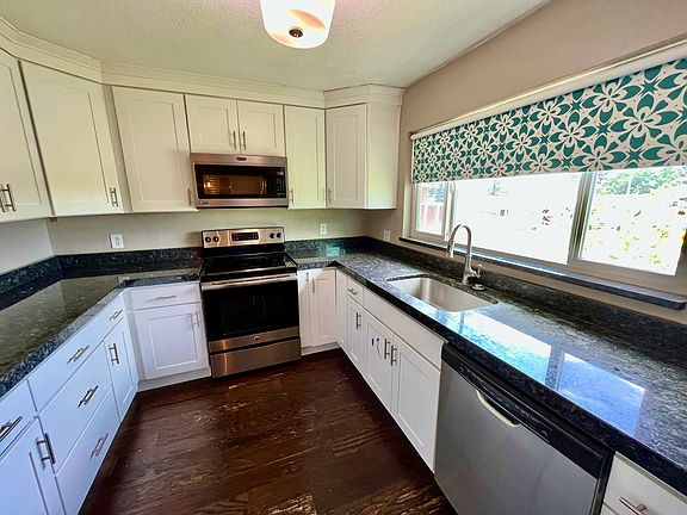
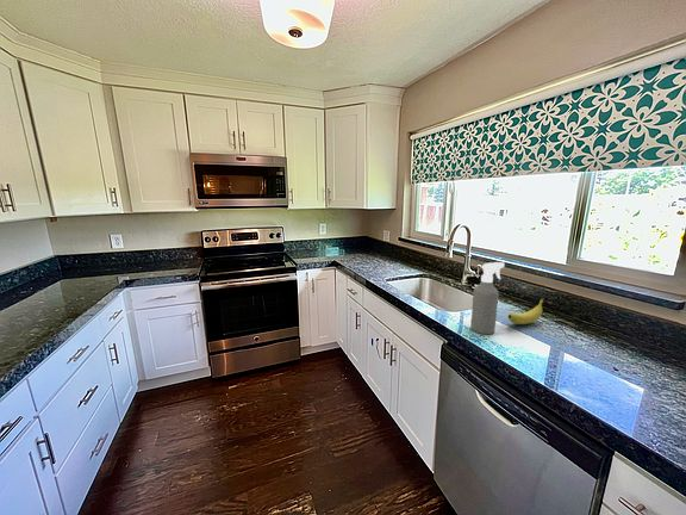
+ spray bottle (487, 297)
+ fruit (525, 312)
